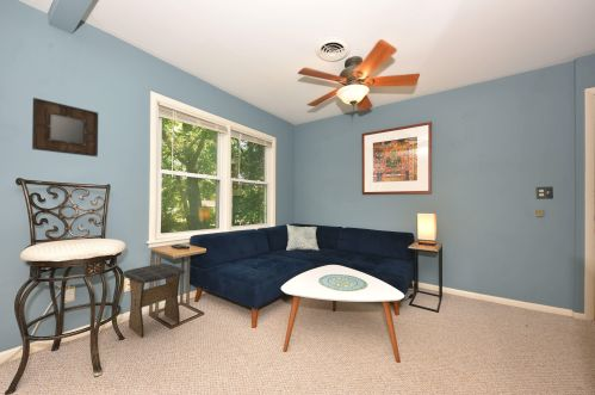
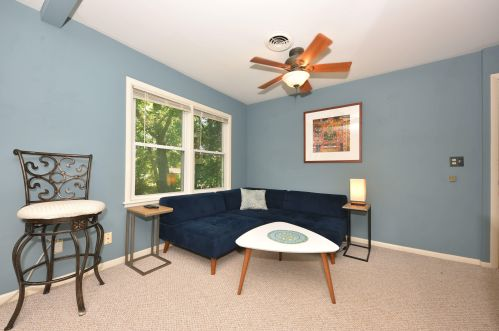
- stool (154, 297)
- home mirror (67, 129)
